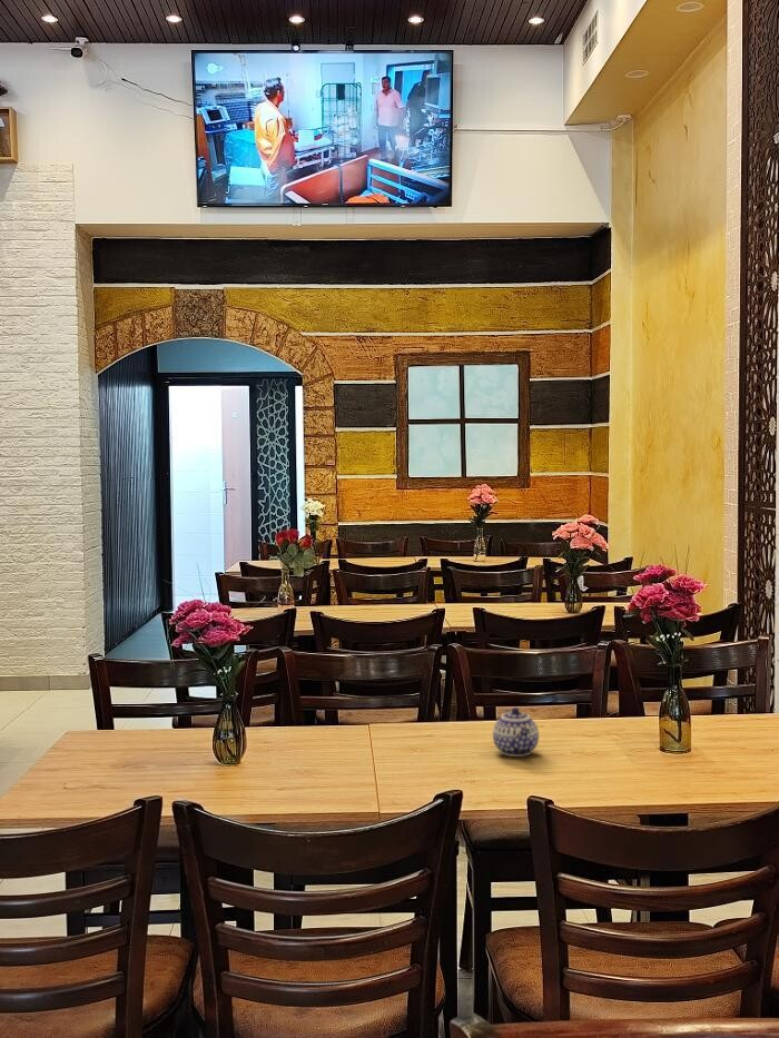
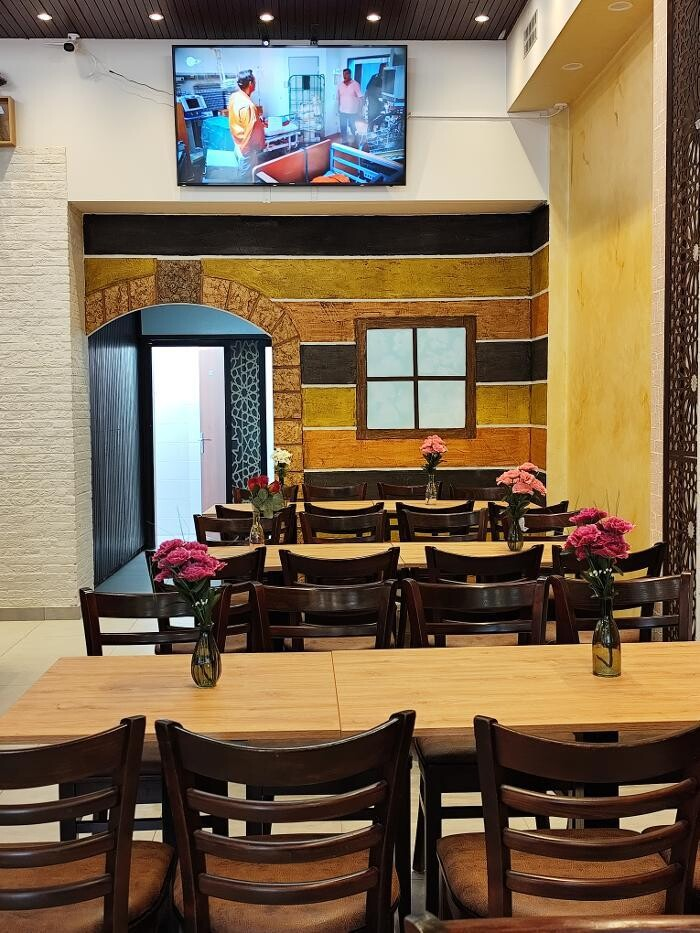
- teapot (515, 730)
